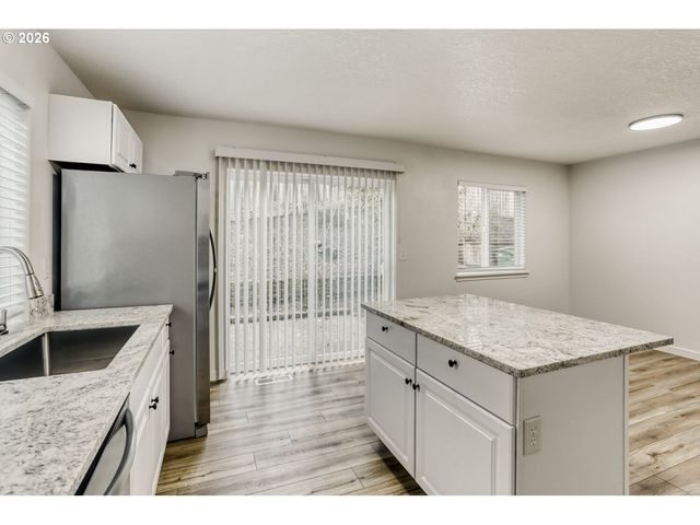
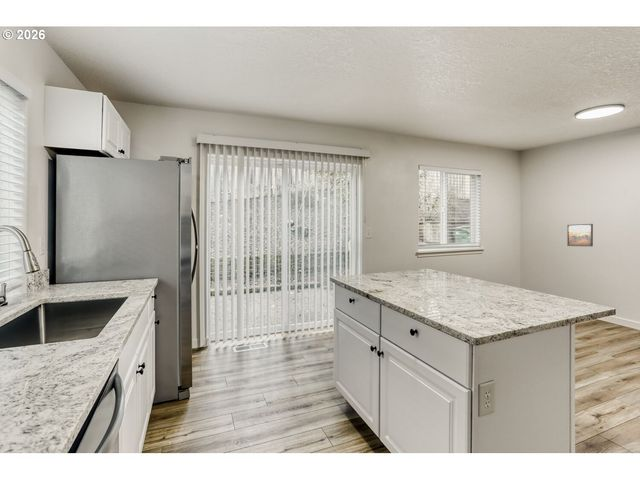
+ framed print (579, 235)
